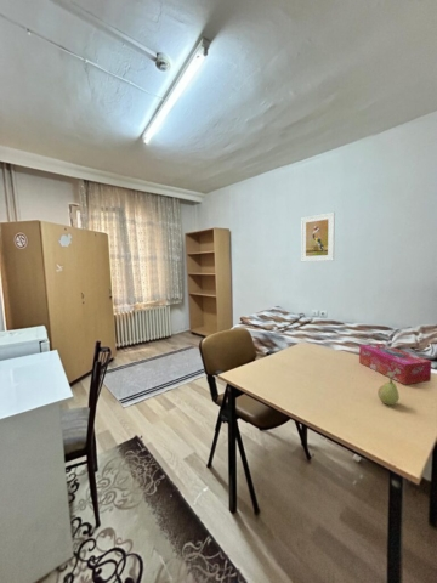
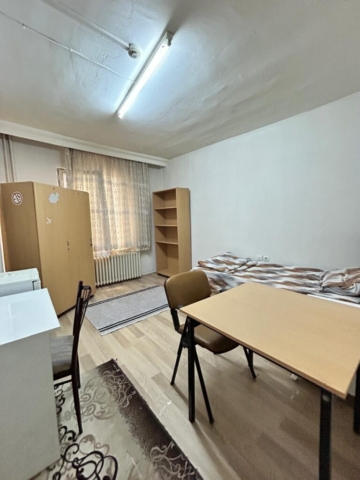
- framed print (317, 238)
- tissue box (391, 361)
- fruit (388, 389)
